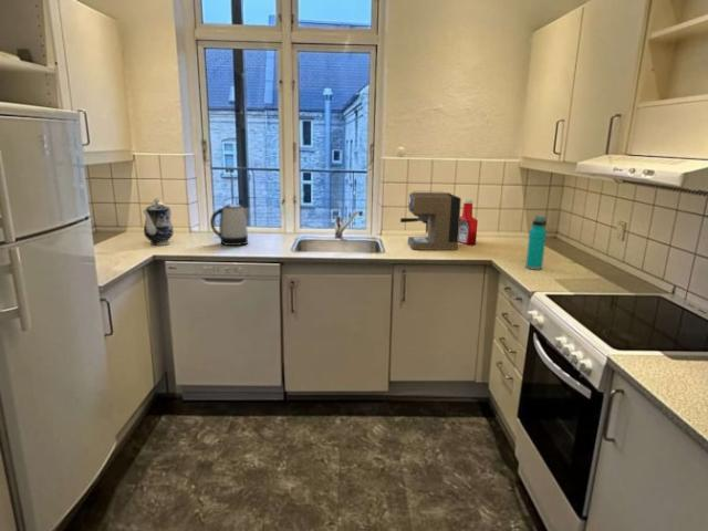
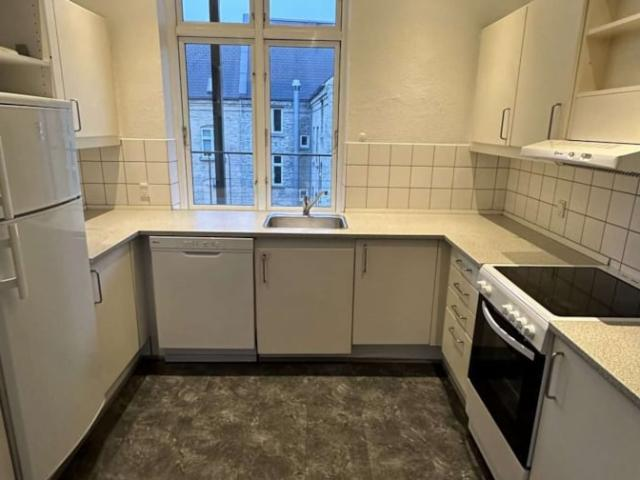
- water bottle (537, 242)
- teapot (157, 221)
- kettle (229, 223)
- coffee maker (428, 219)
- soap bottle (466, 221)
